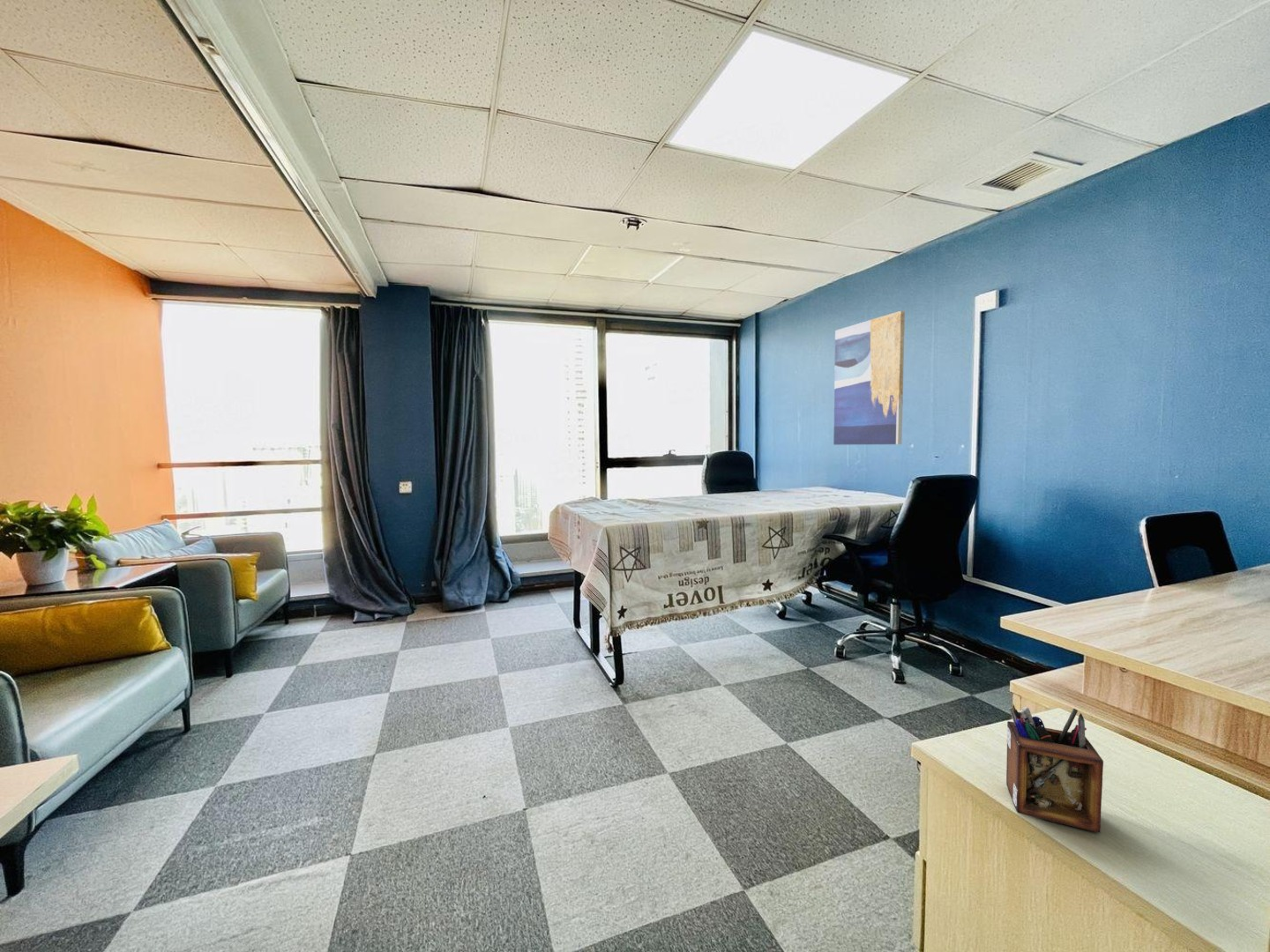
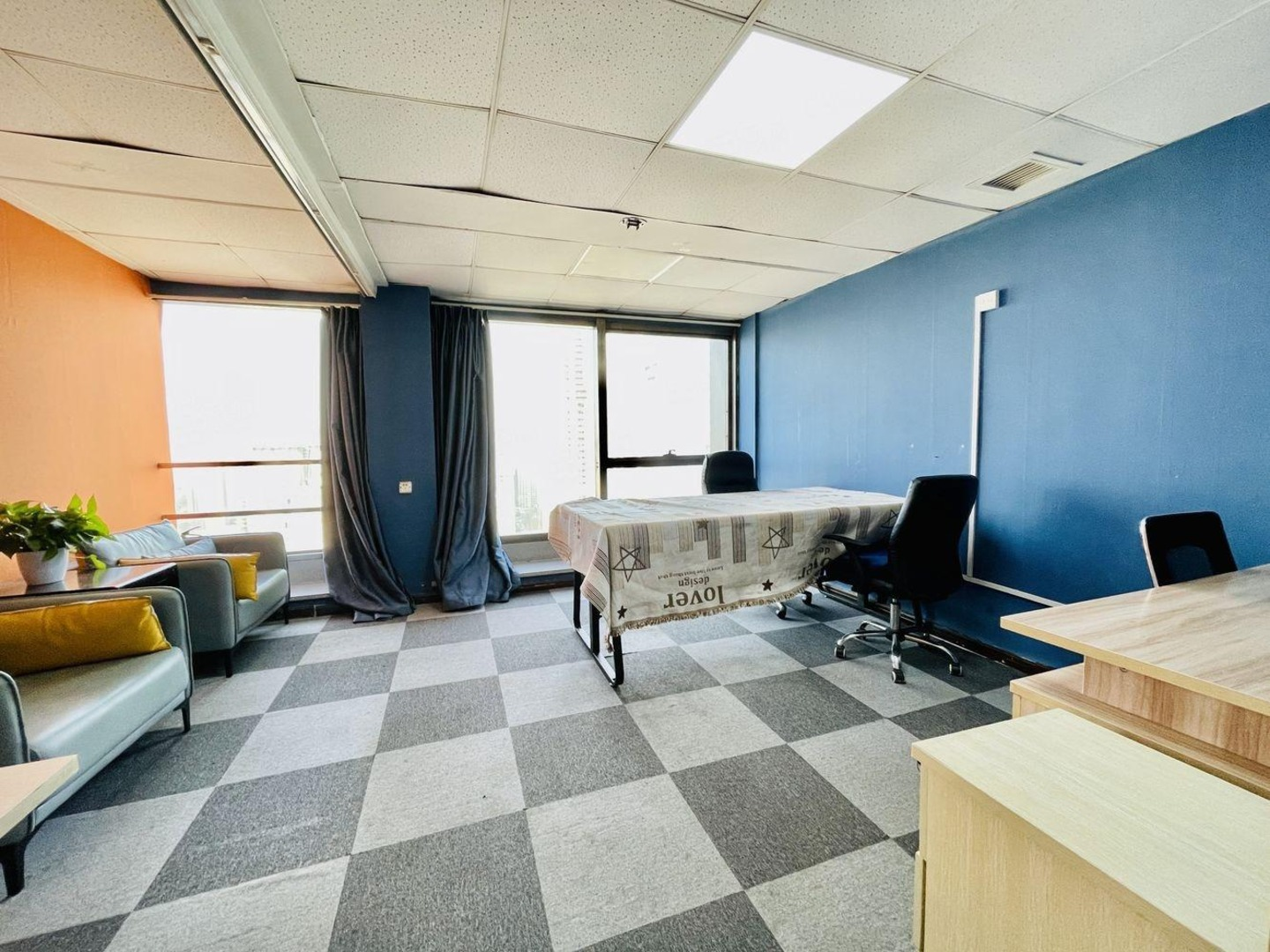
- desk organizer (1051, 760)
- wall art (866, 383)
